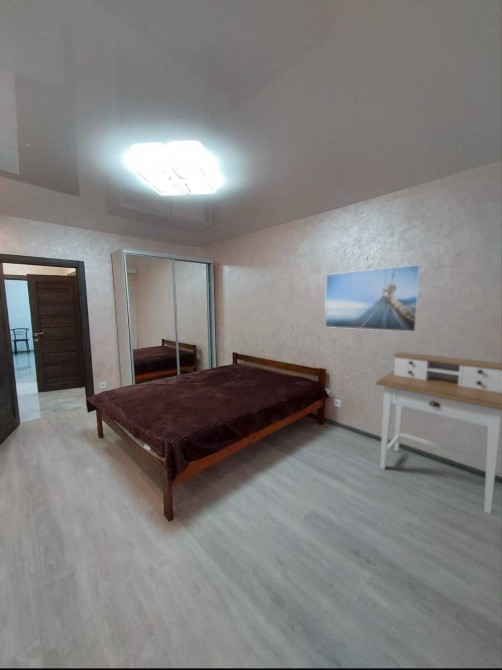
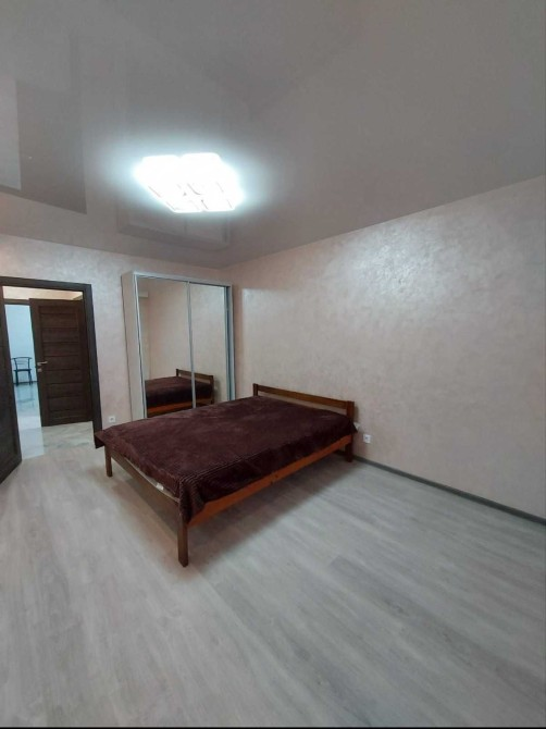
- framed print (366, 300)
- desk (437, 414)
